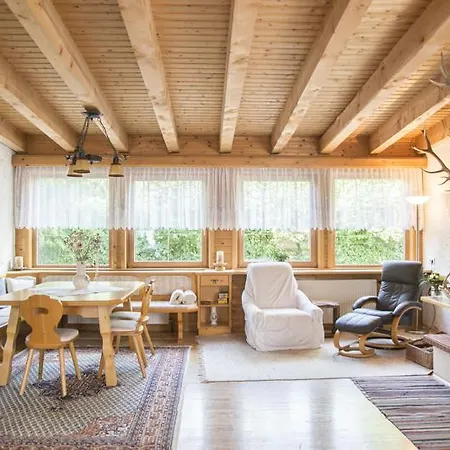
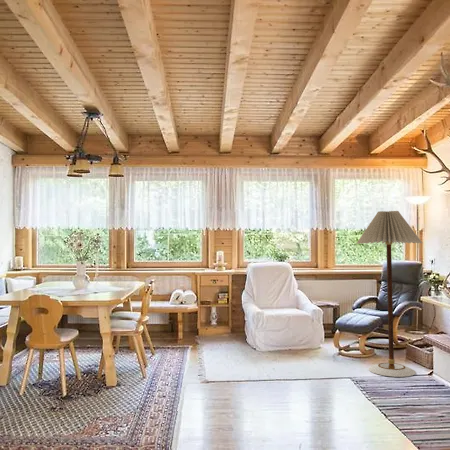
+ floor lamp (389, 290)
